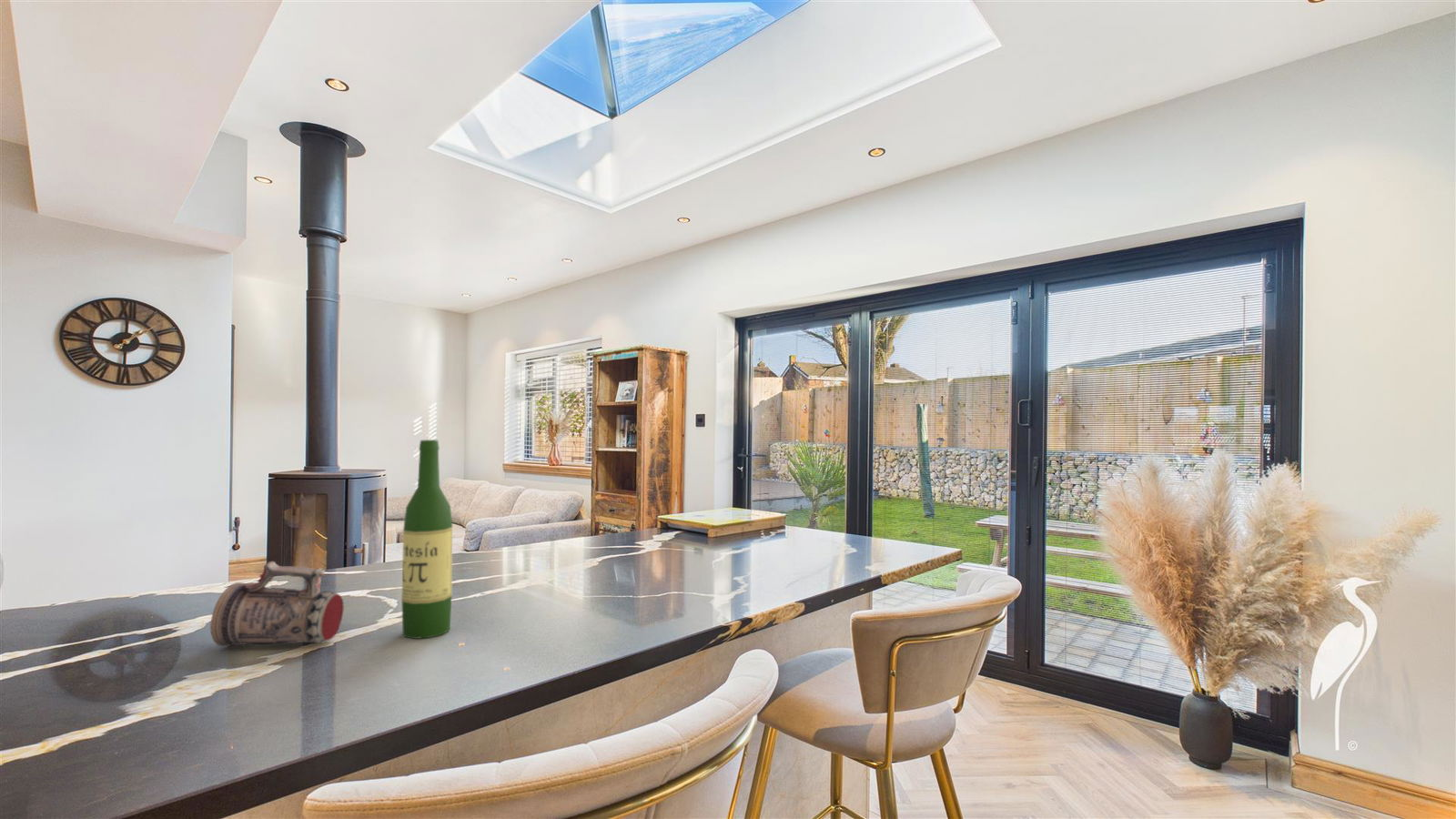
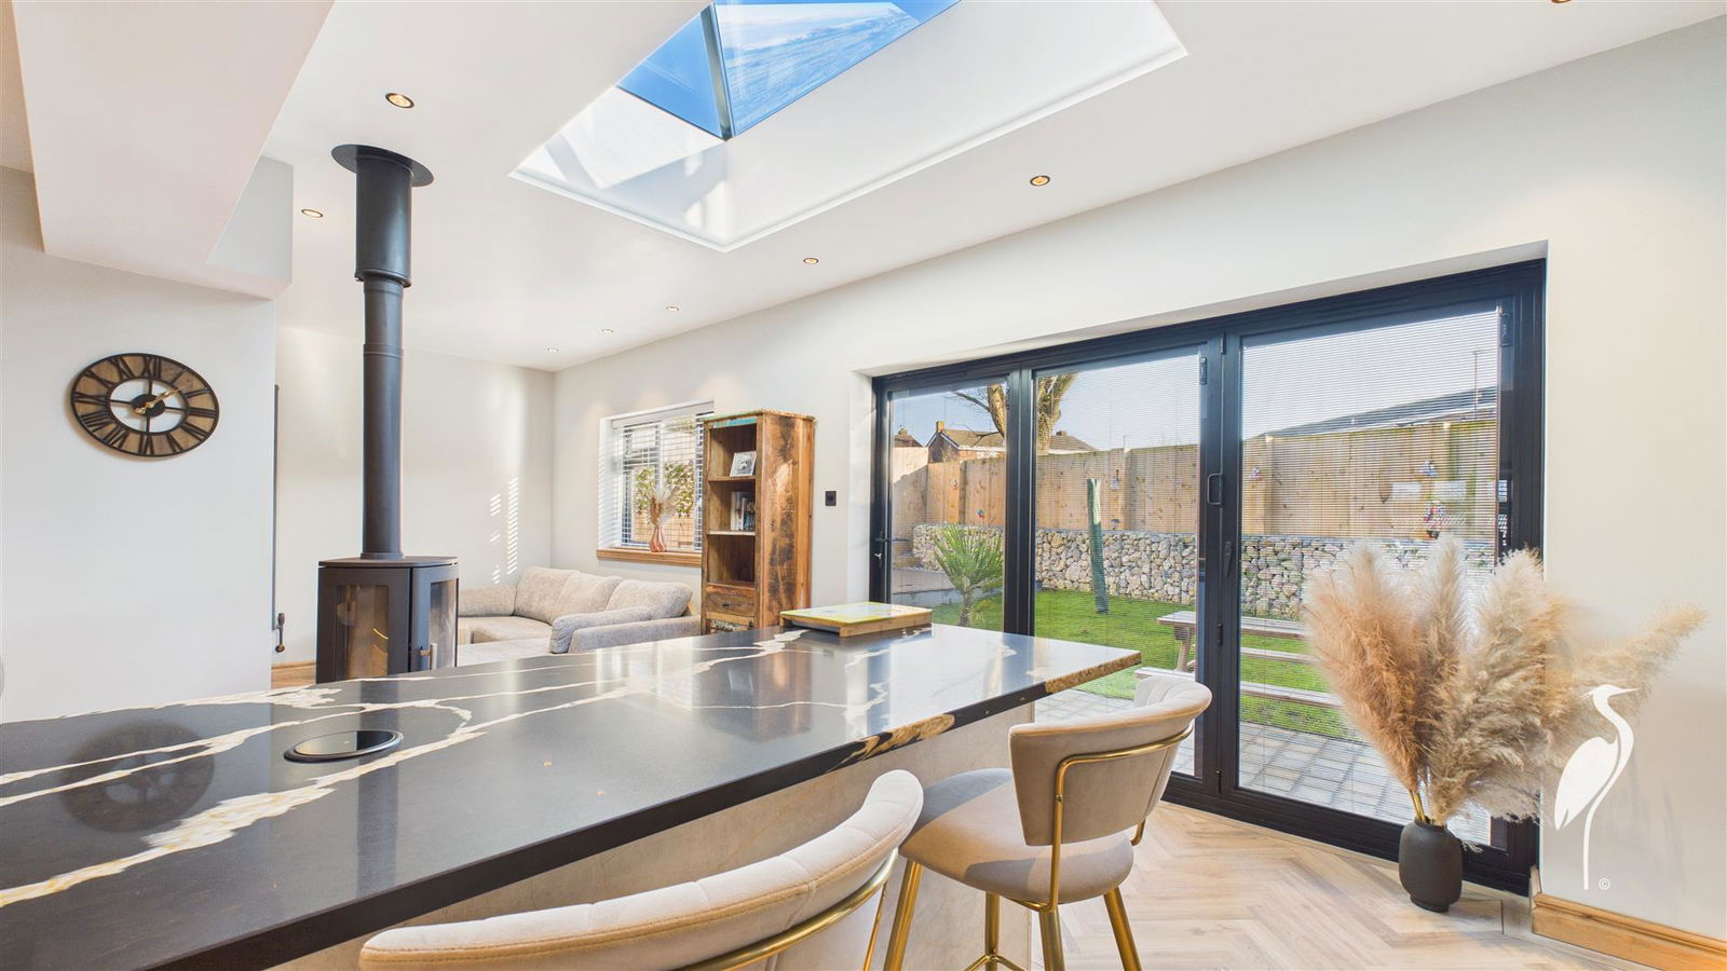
- beer mug (283, 601)
- wine bottle (427, 535)
